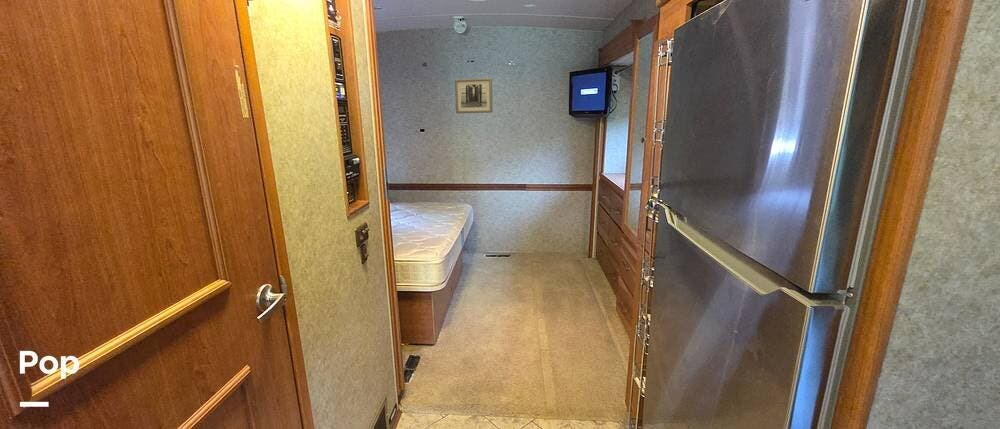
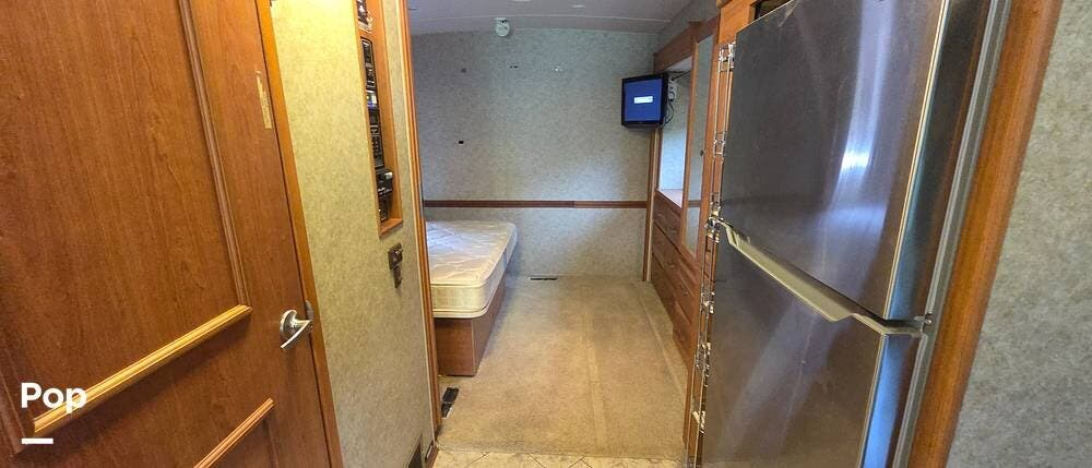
- wall art (473, 96)
